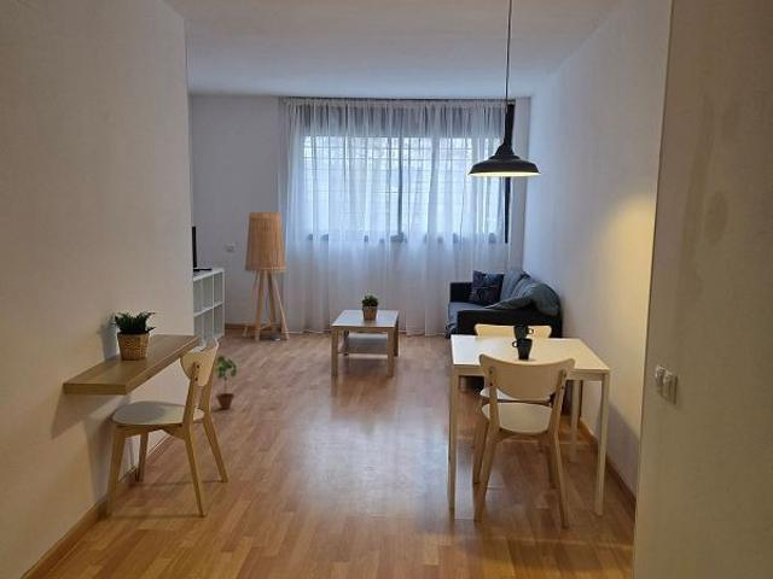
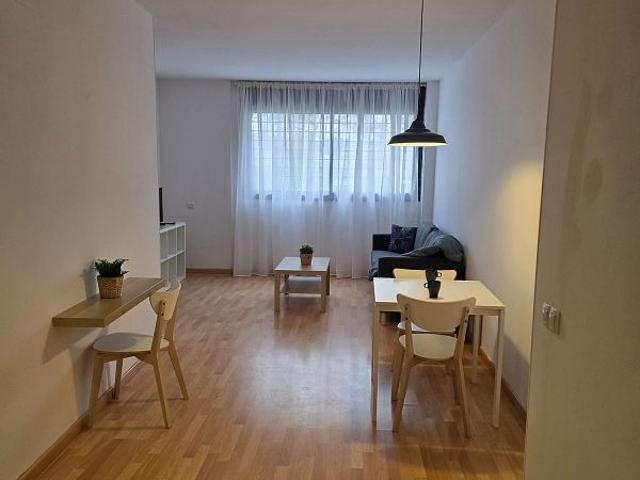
- floor lamp (263, 276)
- potted plant (225, 382)
